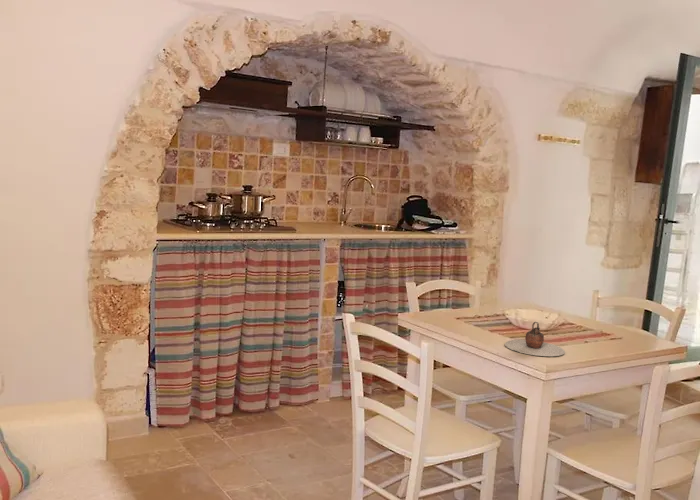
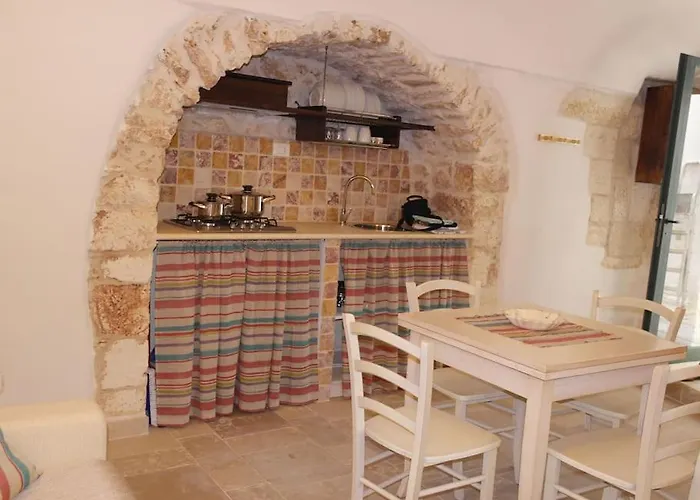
- teapot (535, 335)
